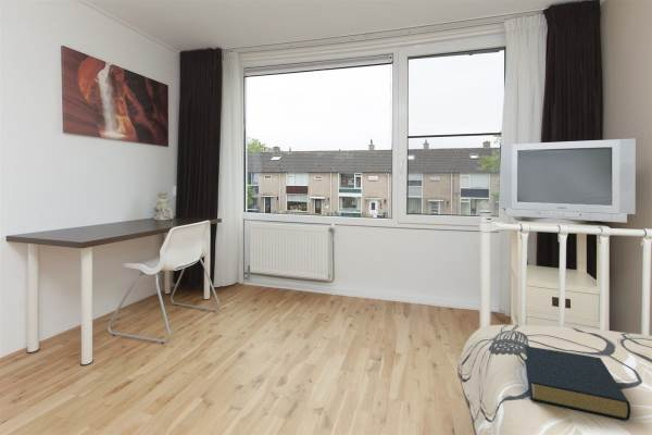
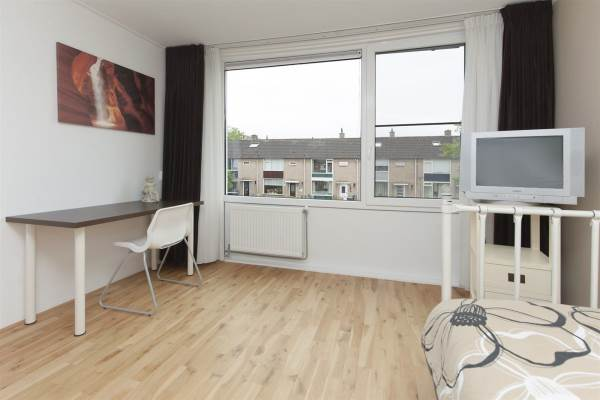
- hardback book (568, 376)
